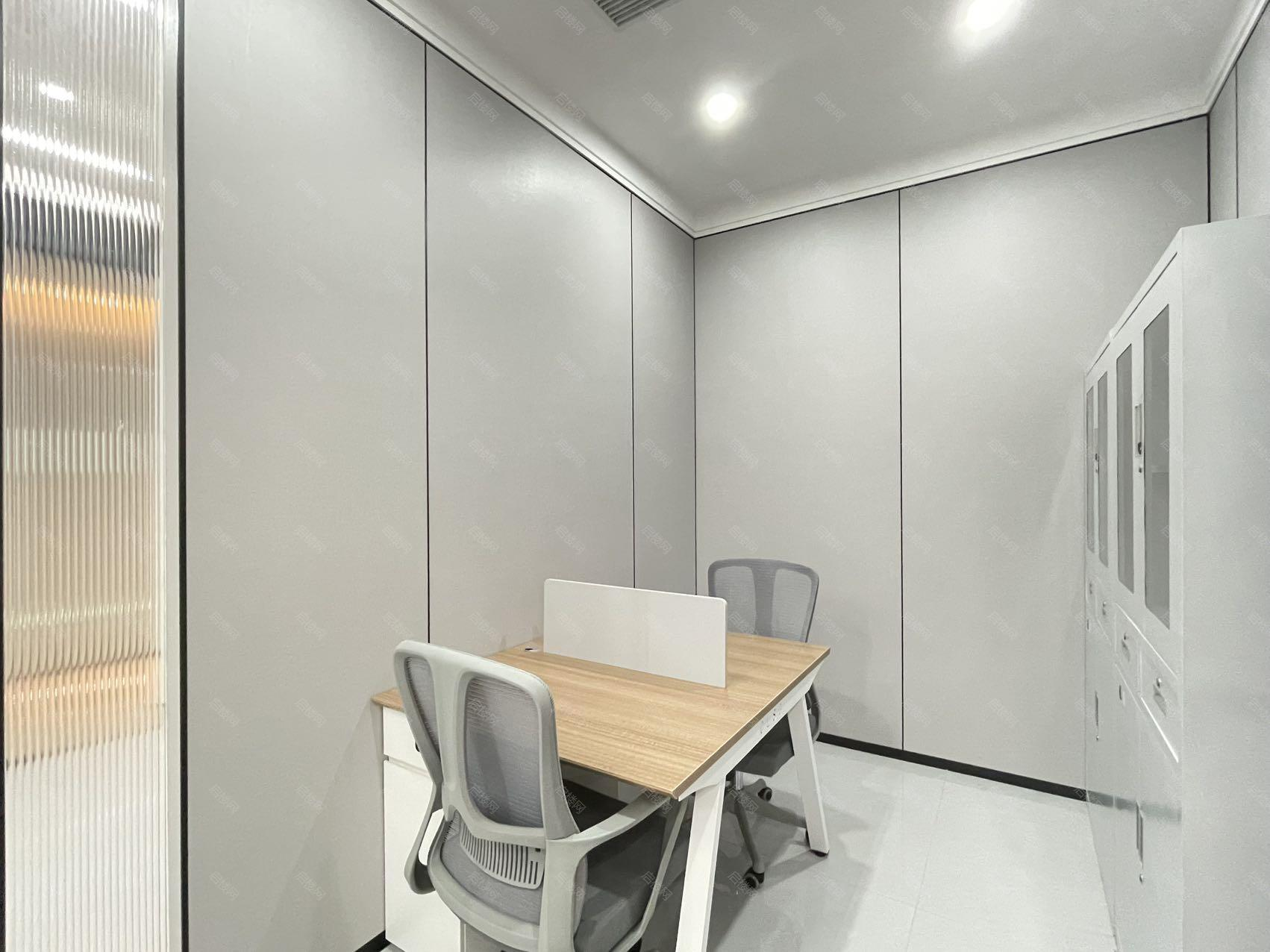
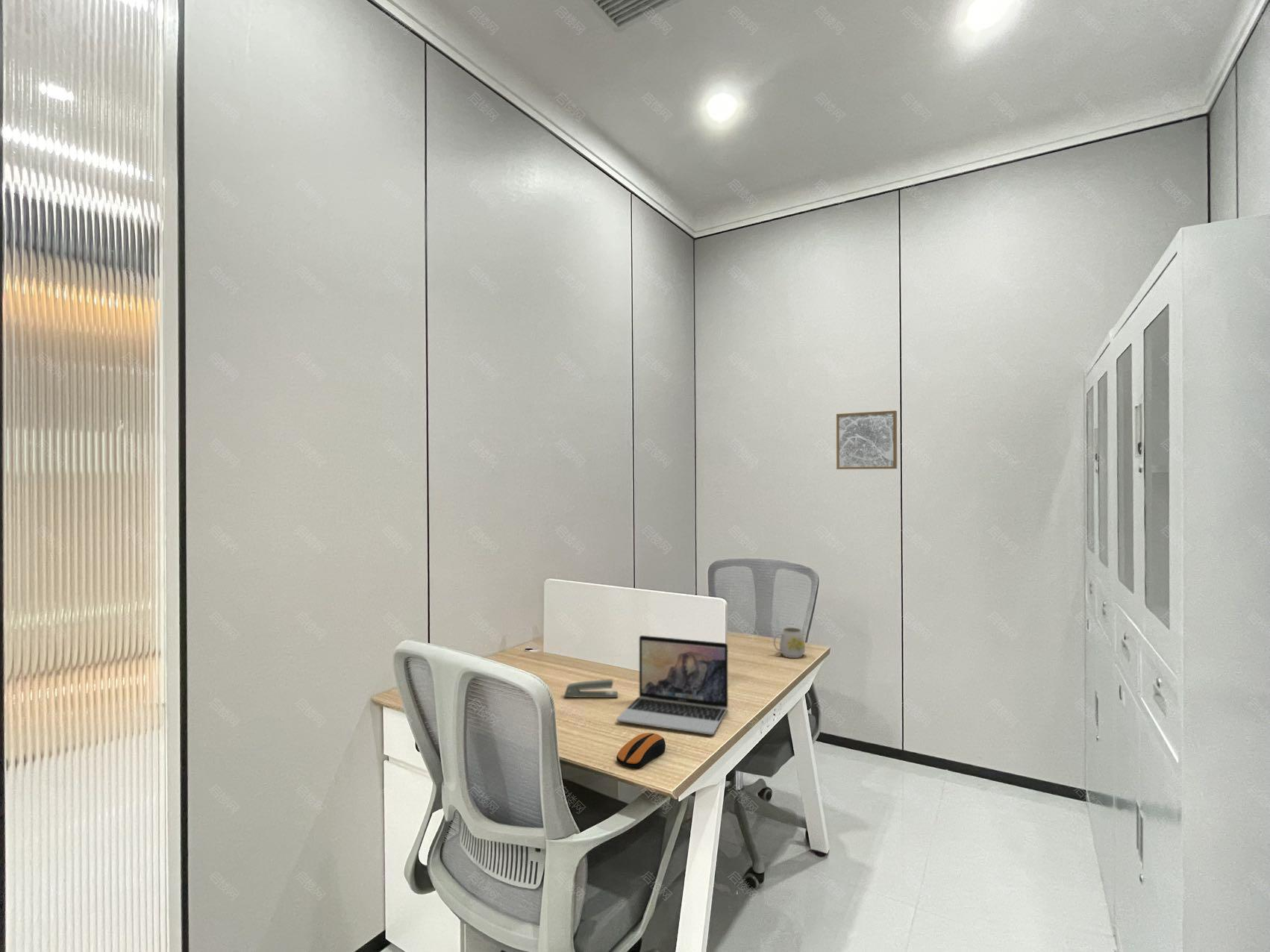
+ stapler (591, 688)
+ laptop (673, 681)
+ computer mouse (642, 747)
+ wall art (866, 440)
+ mug (789, 642)
